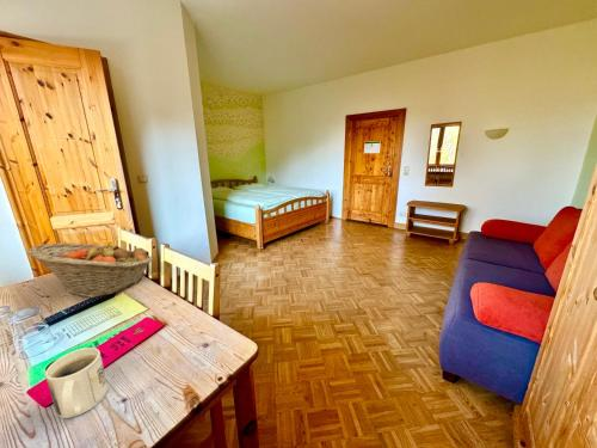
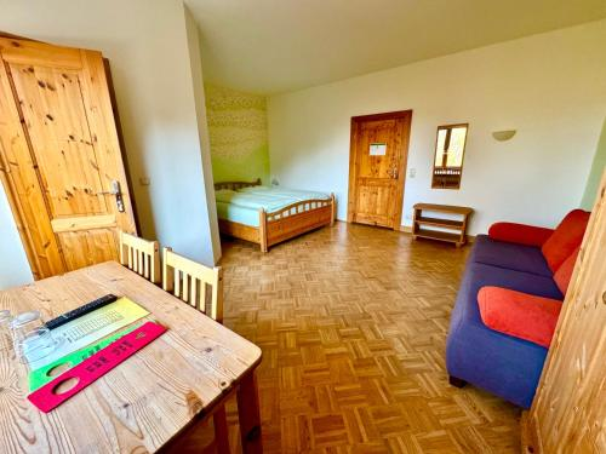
- mug (75, 385)
- fruit basket (97, 262)
